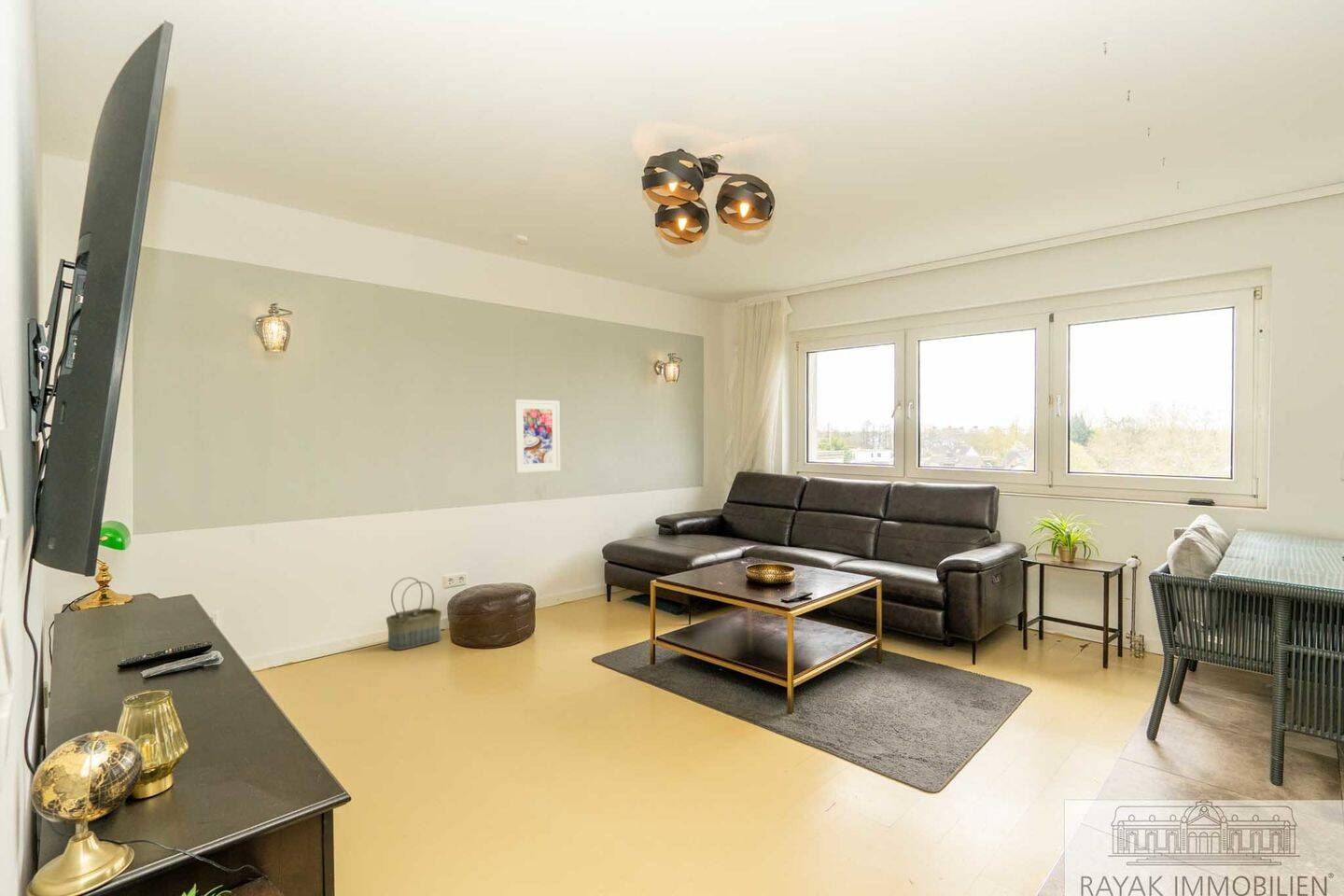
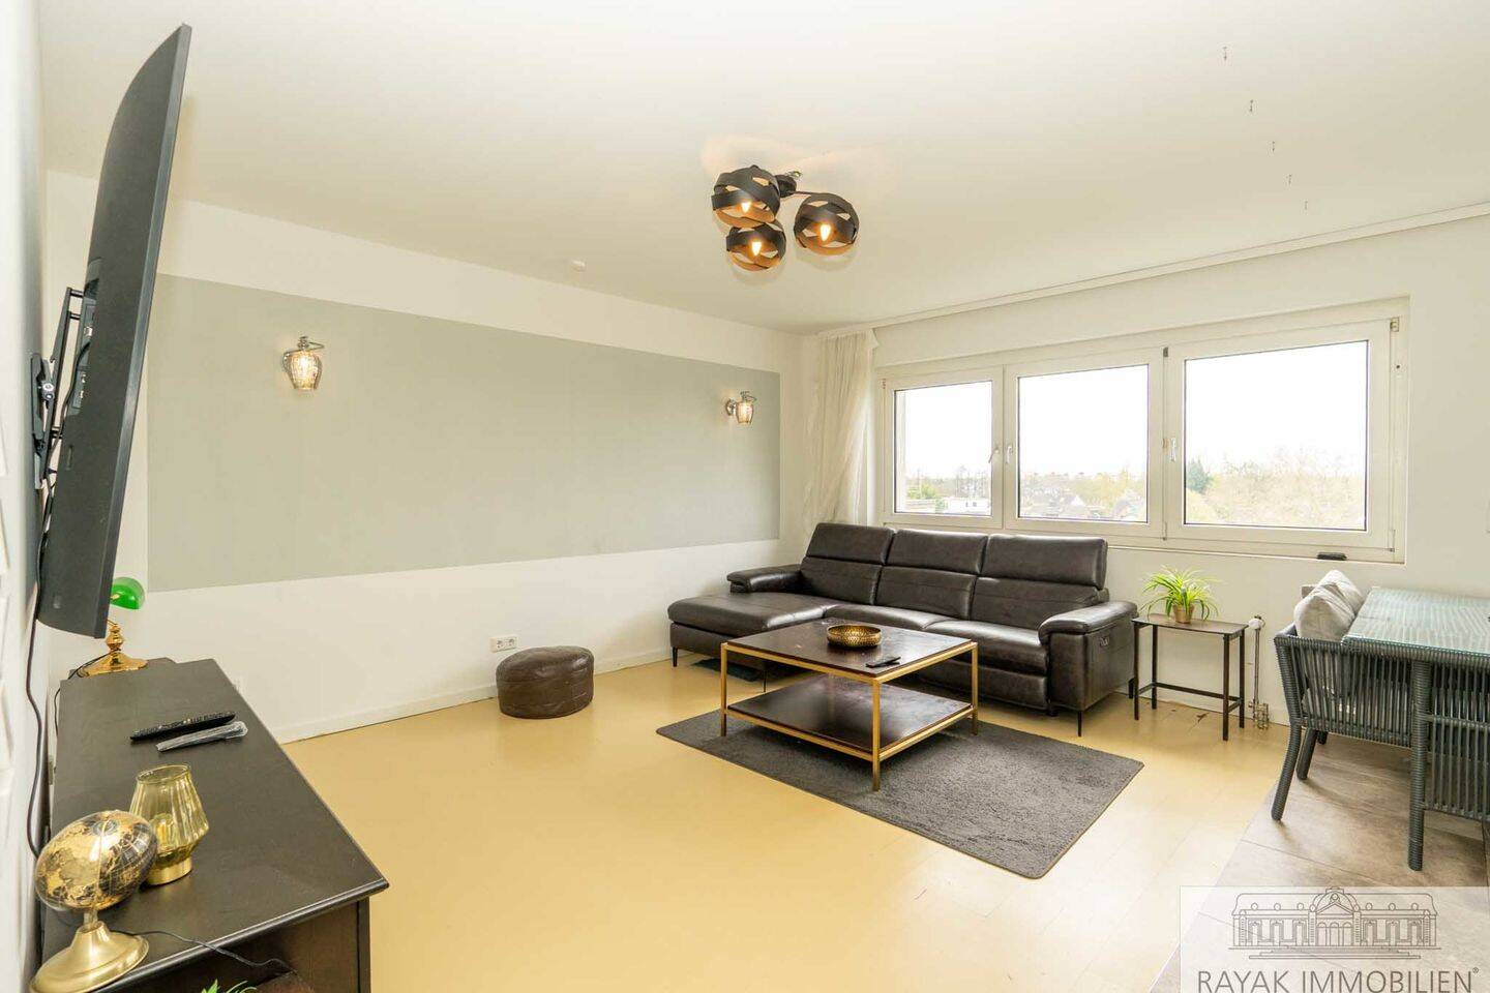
- basket (413, 610)
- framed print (538, 436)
